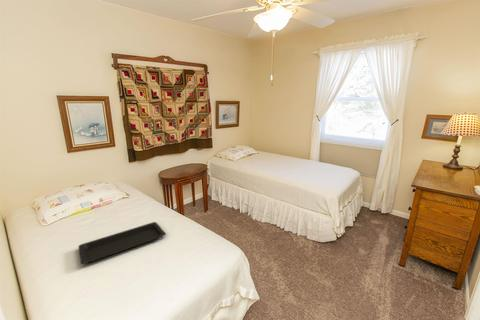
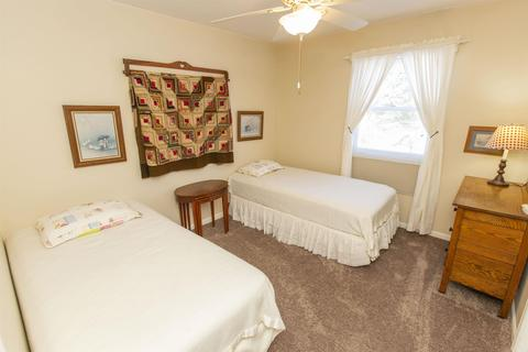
- serving tray (124, 241)
